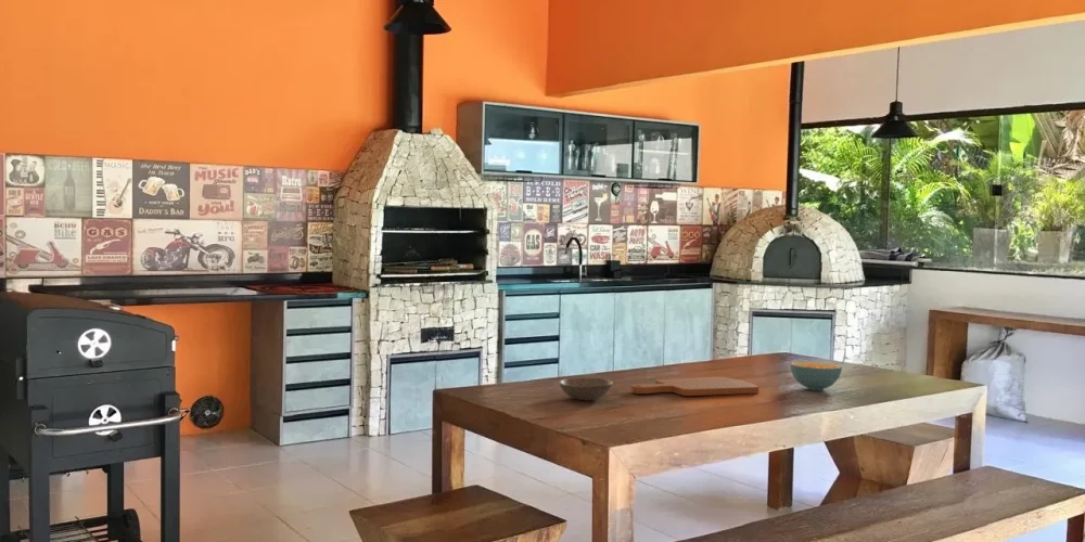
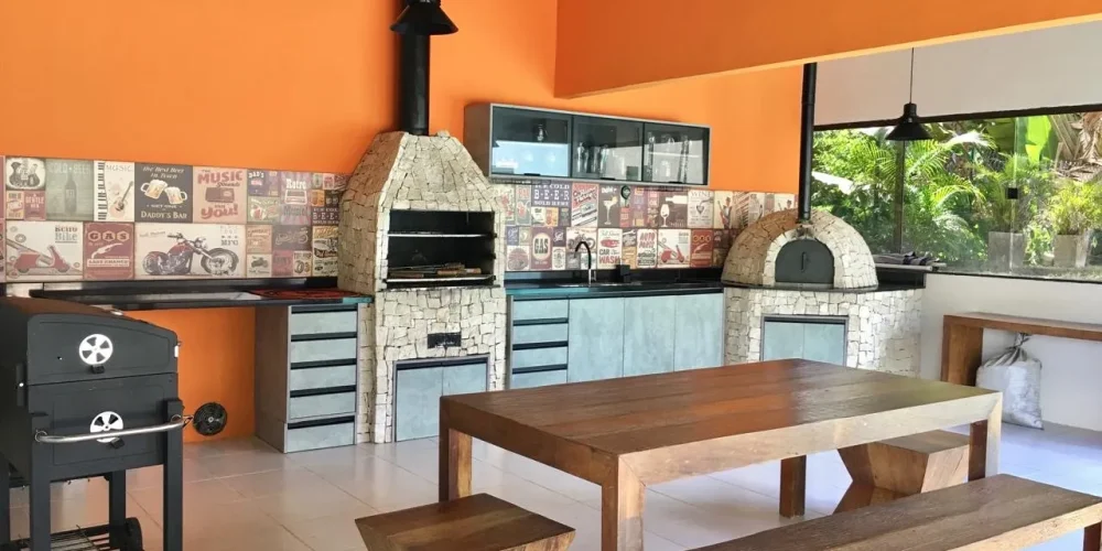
- cutting board (699, 386)
- soup bowl (585, 389)
- cereal bowl (815, 376)
